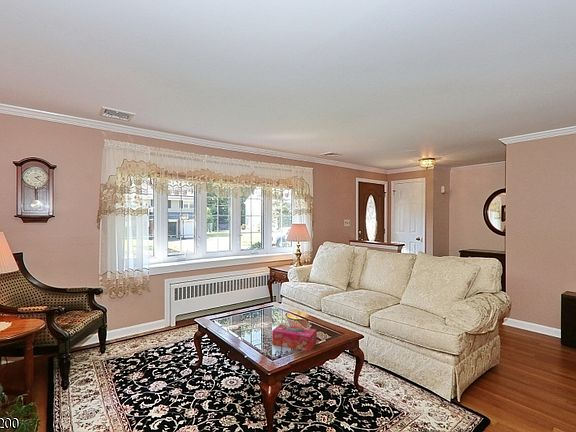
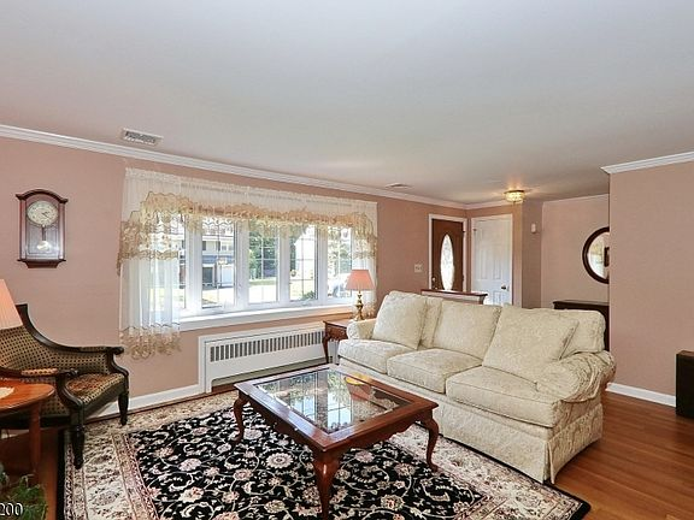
- tissue box (294, 336)
